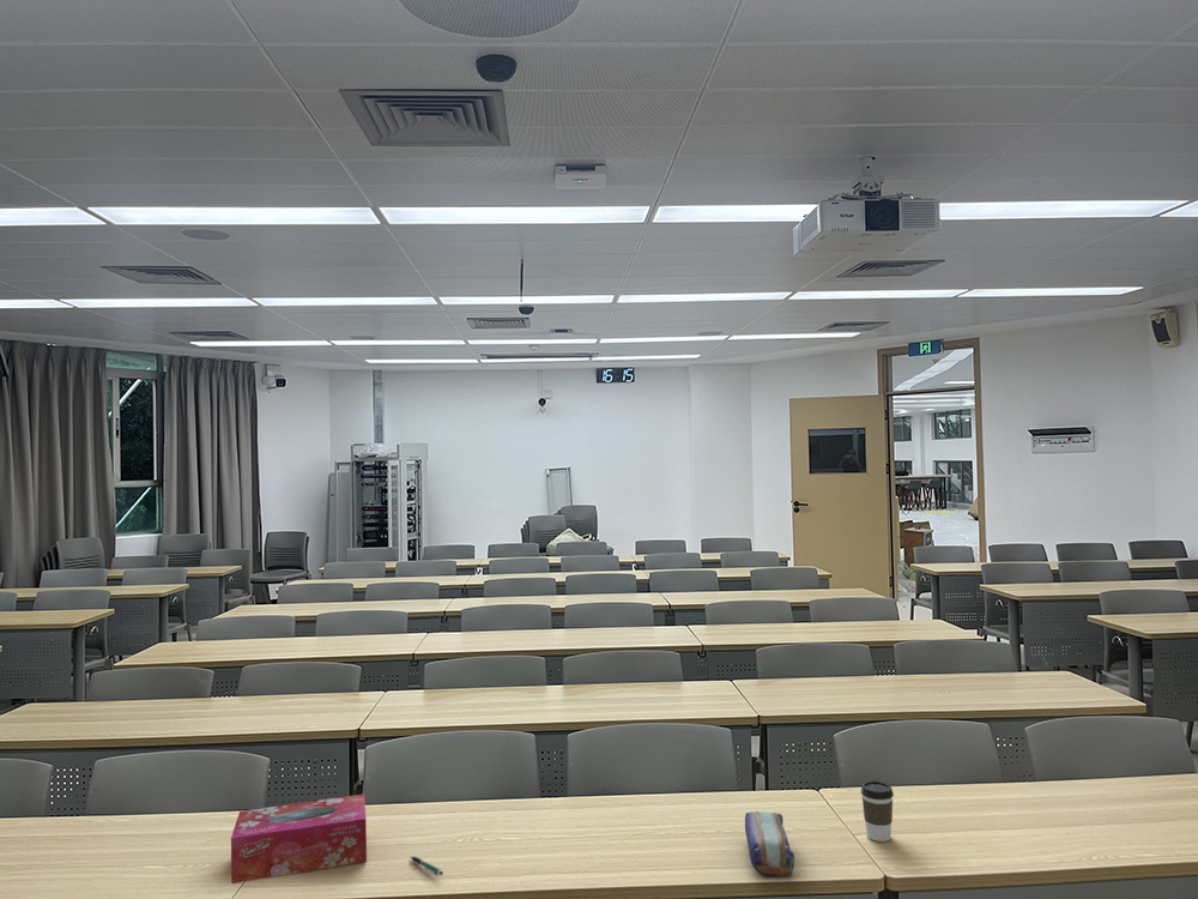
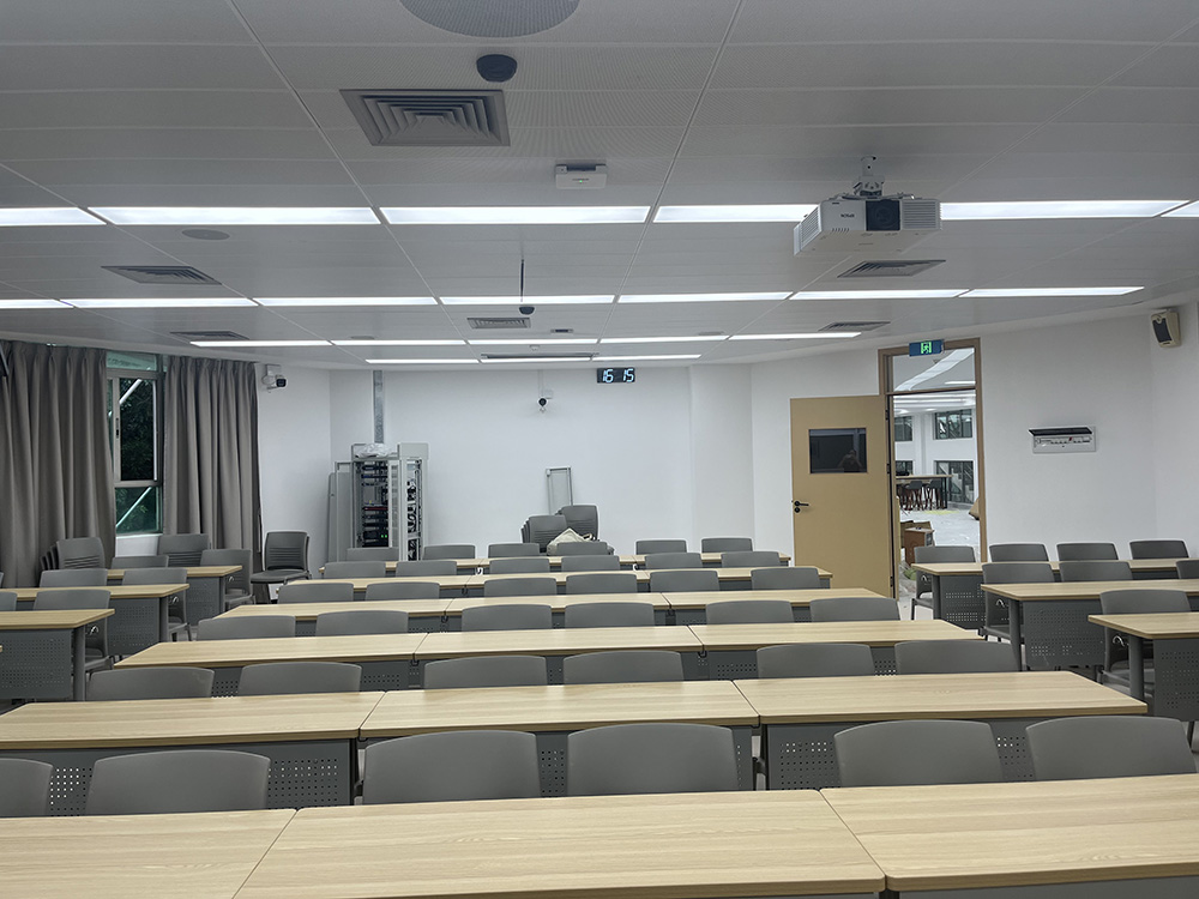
- tissue box (302, 835)
- pencil case (768, 840)
- pen (425, 864)
- coffee cup (877, 810)
